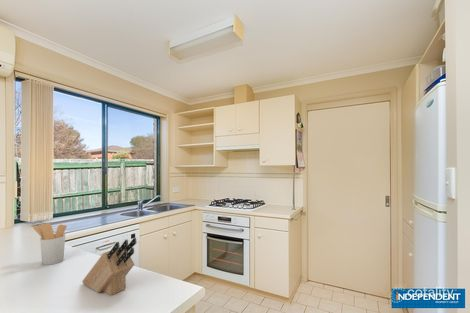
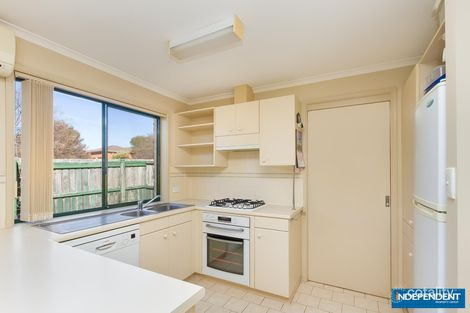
- knife block (110, 261)
- utensil holder (49, 242)
